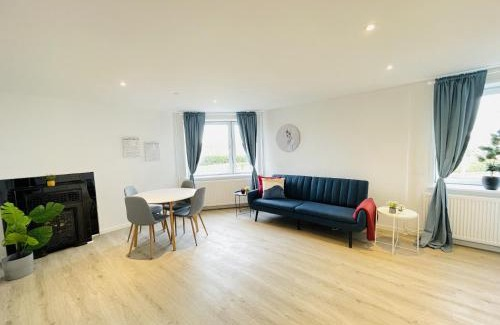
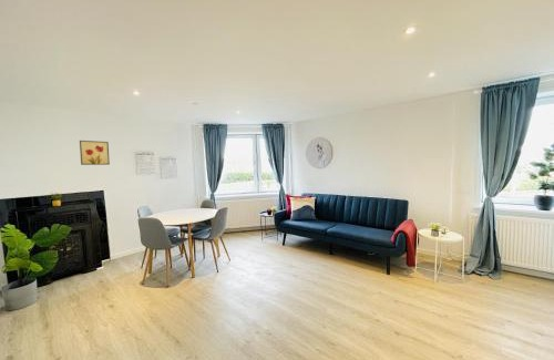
+ wall art (94, 153)
